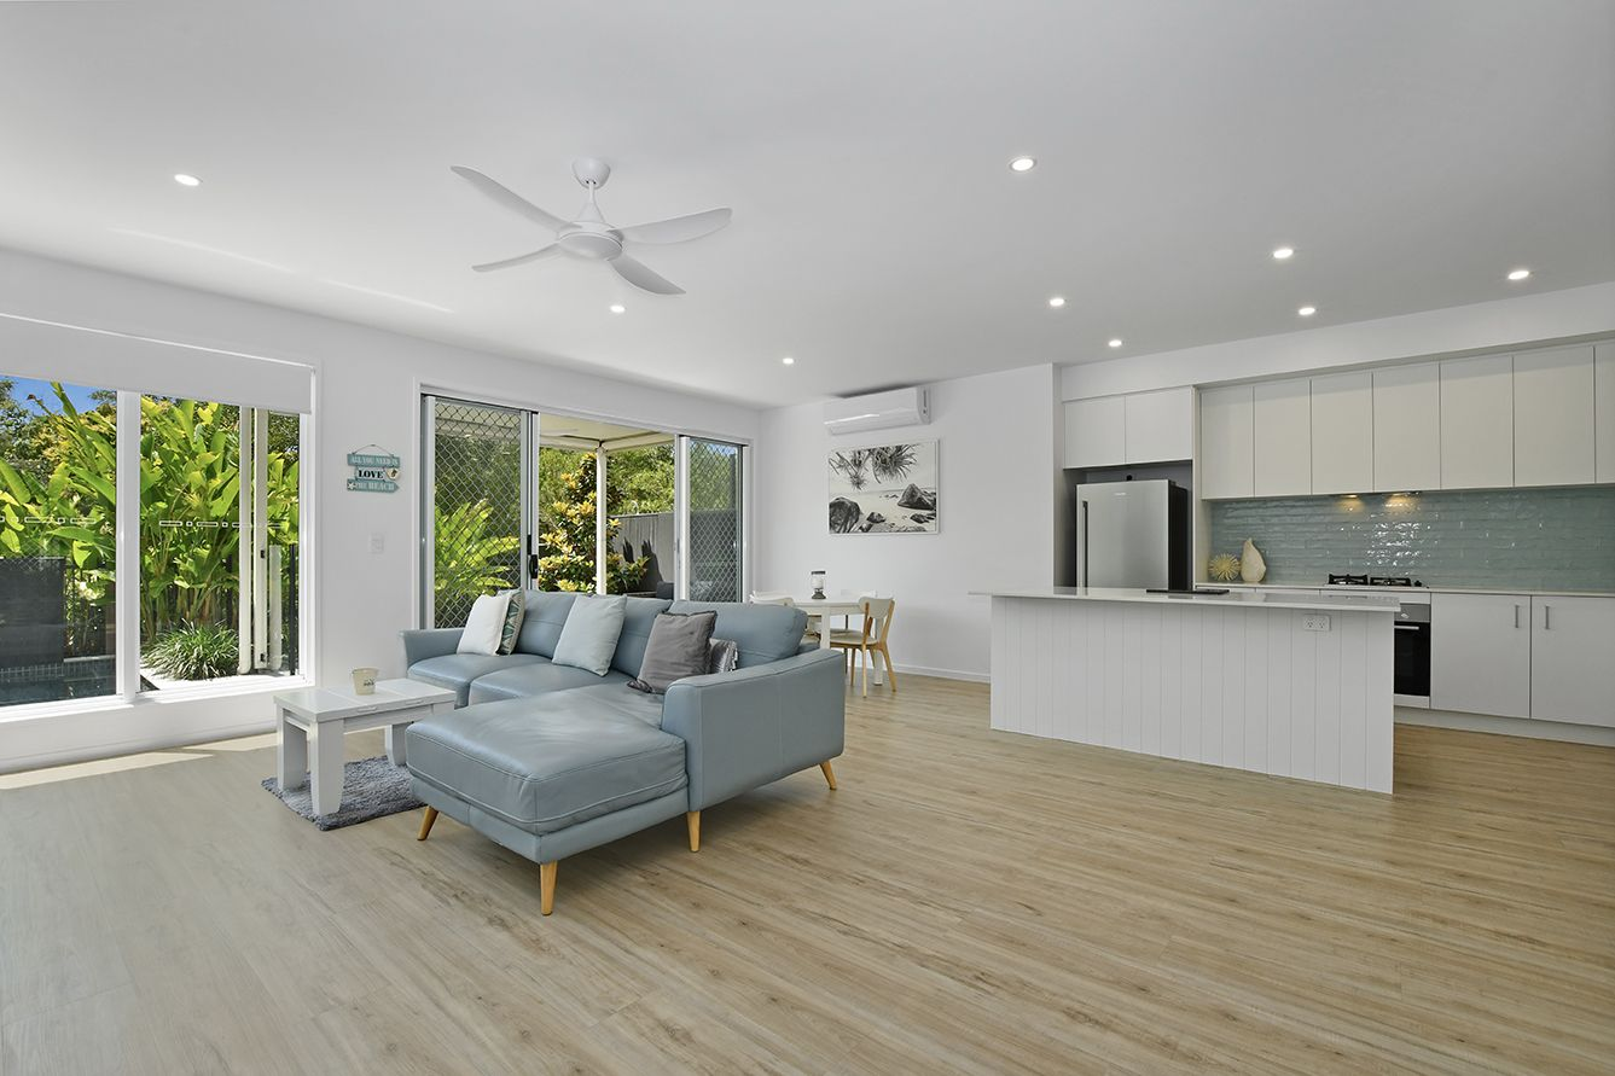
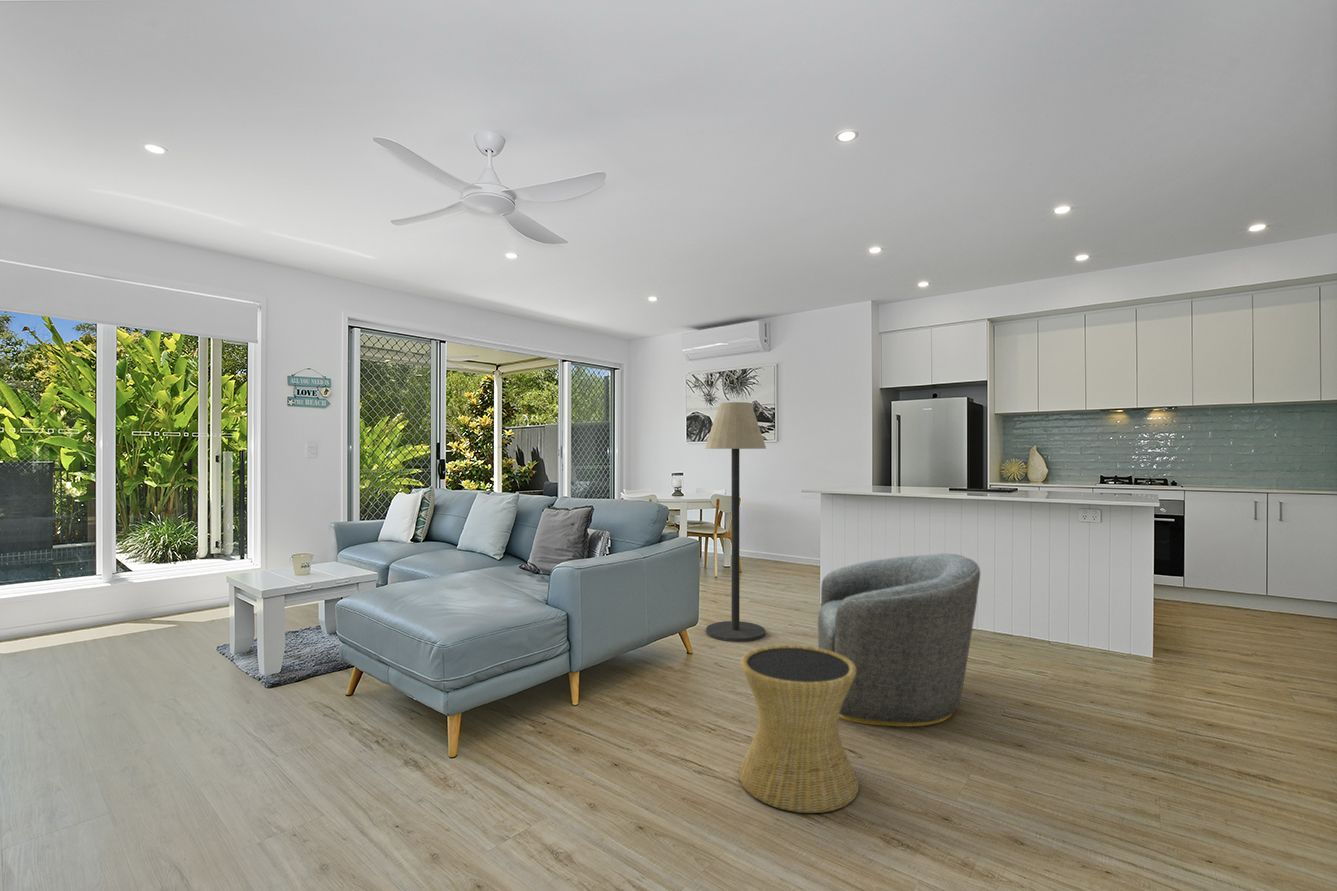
+ armchair (896, 624)
+ floor lamp (735, 517)
+ side table (797, 721)
